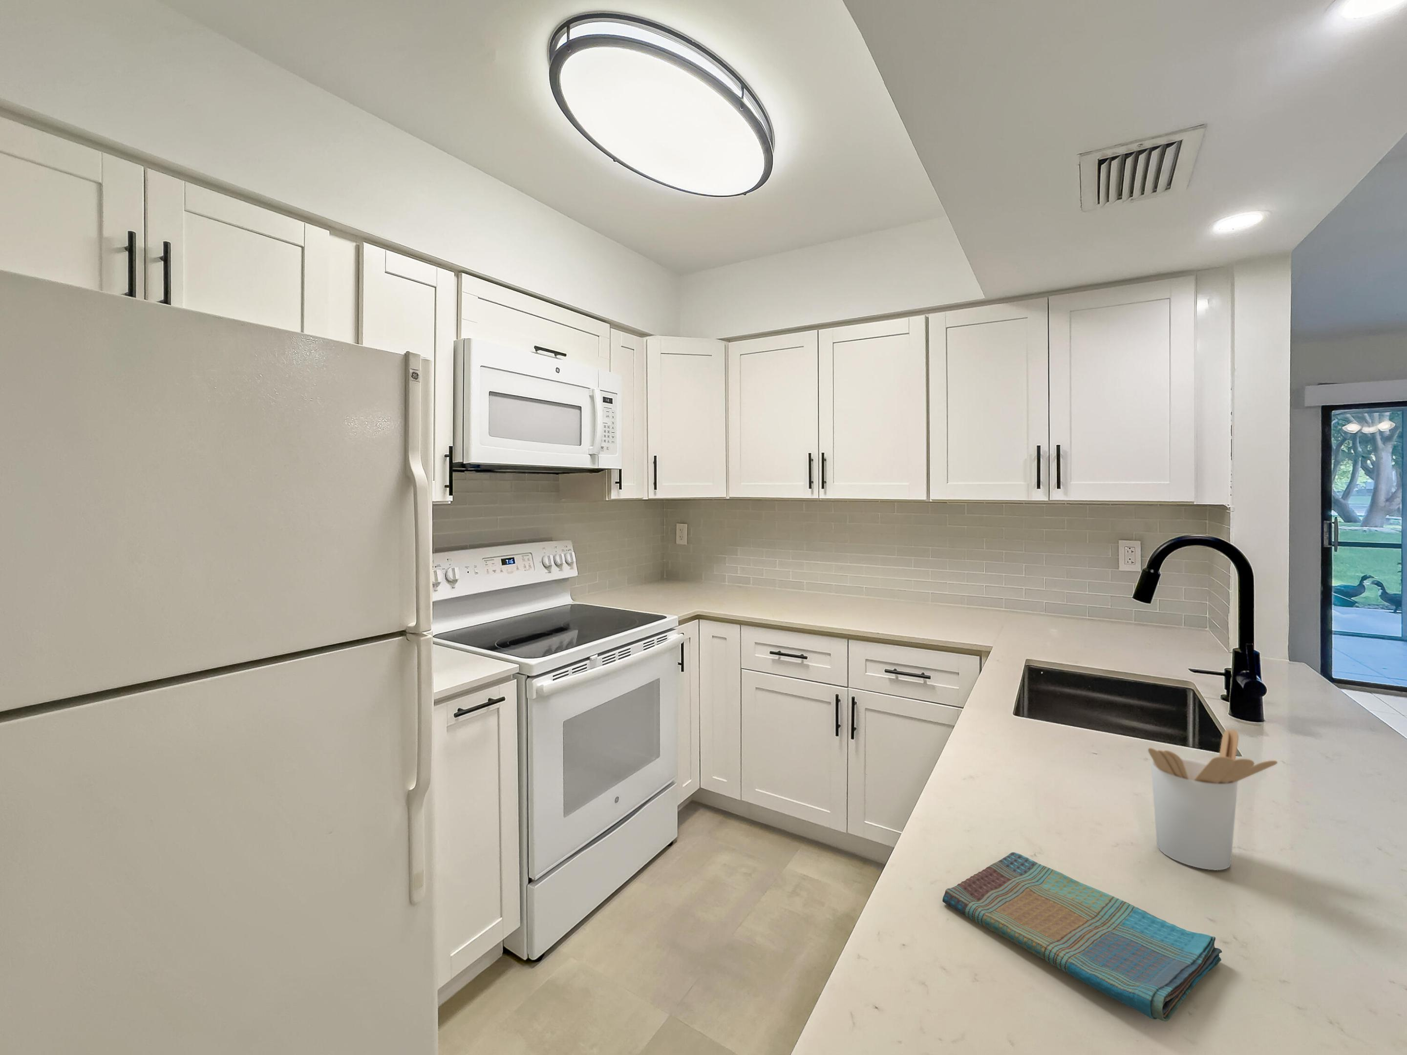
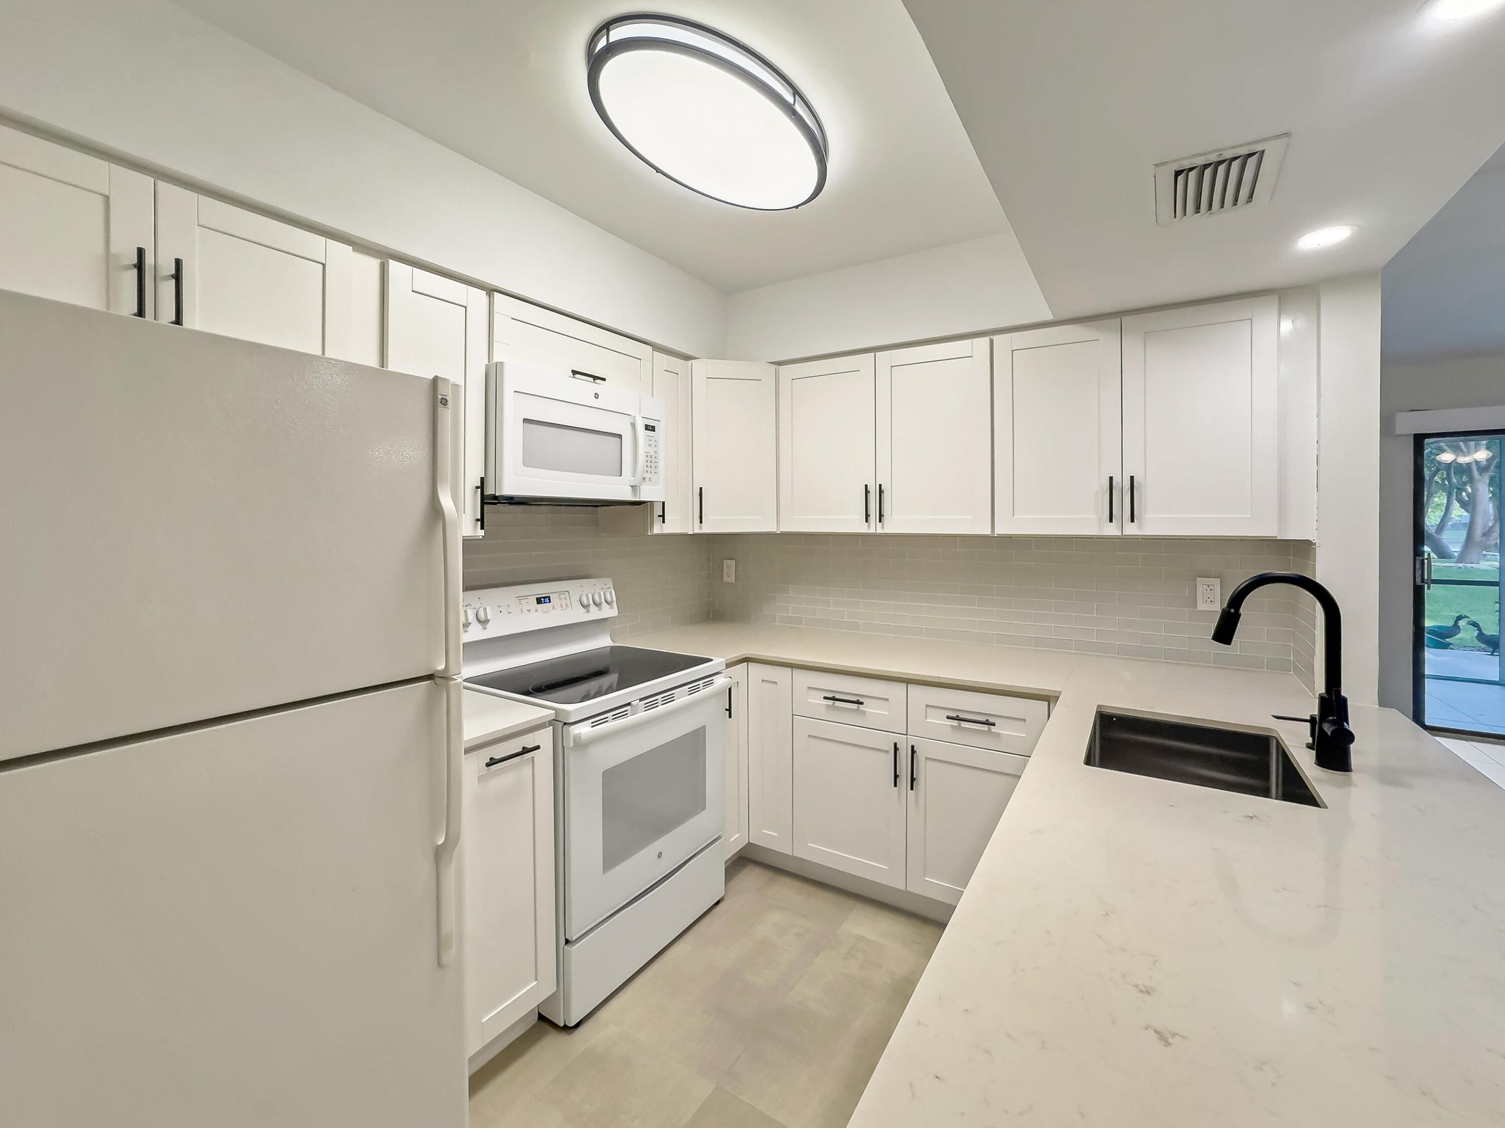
- dish towel (1072, 920)
- utensil holder (1209, 799)
